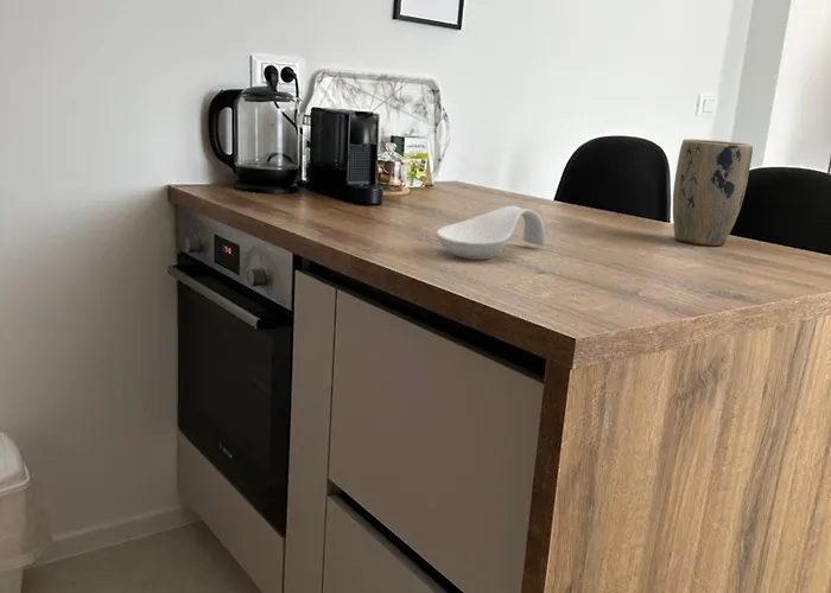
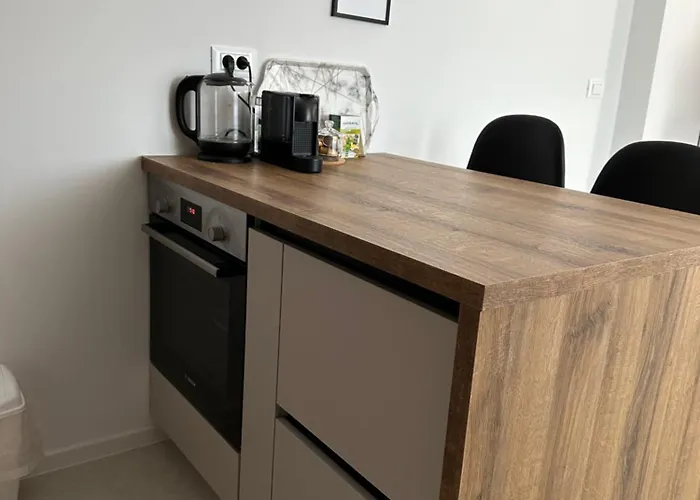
- plant pot (708, 192)
- spoon rest (495, 230)
